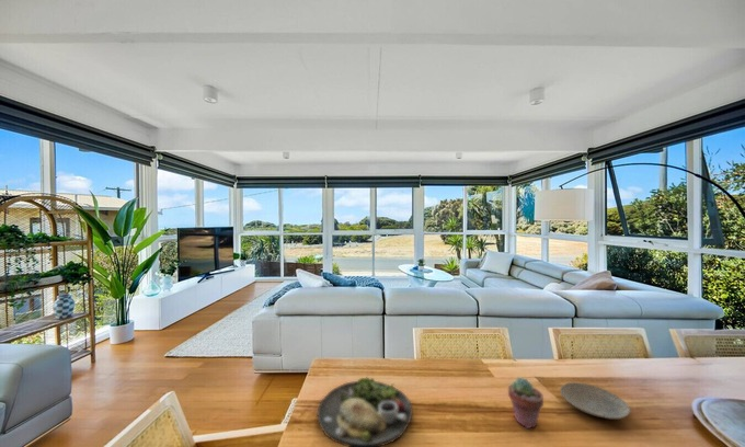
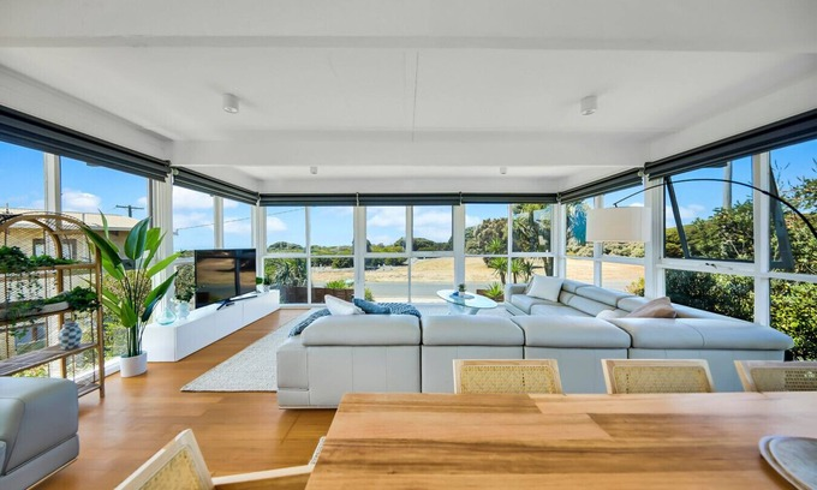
- plate (593, 402)
- potted succulent (525, 399)
- dinner plate (365, 401)
